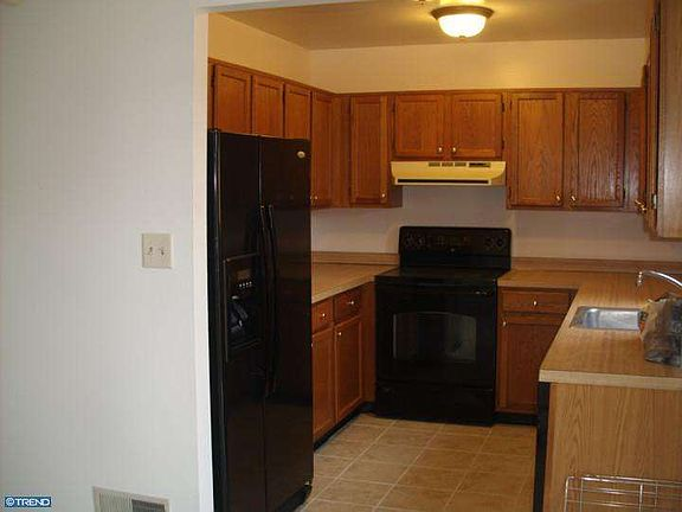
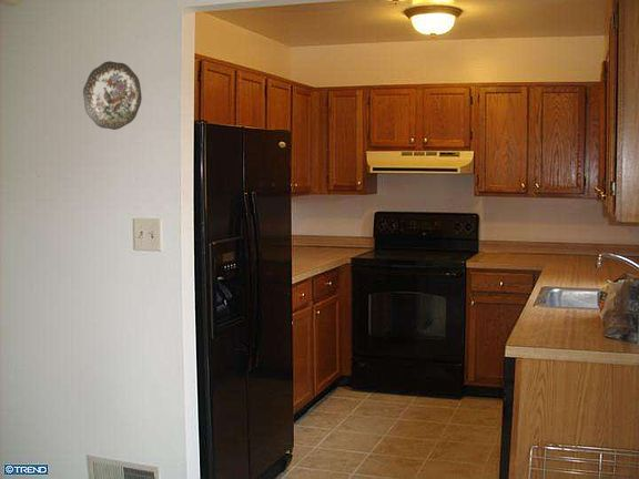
+ decorative plate (113, 95)
